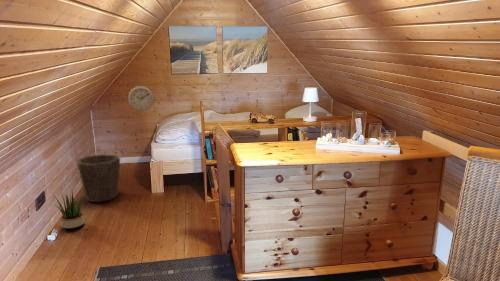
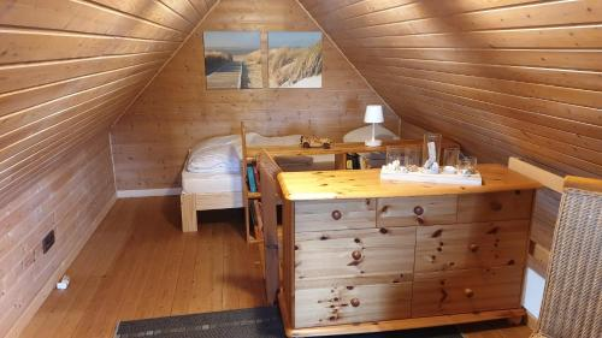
- wall clock (141, 98)
- potted plant (71, 209)
- waste bin (100, 178)
